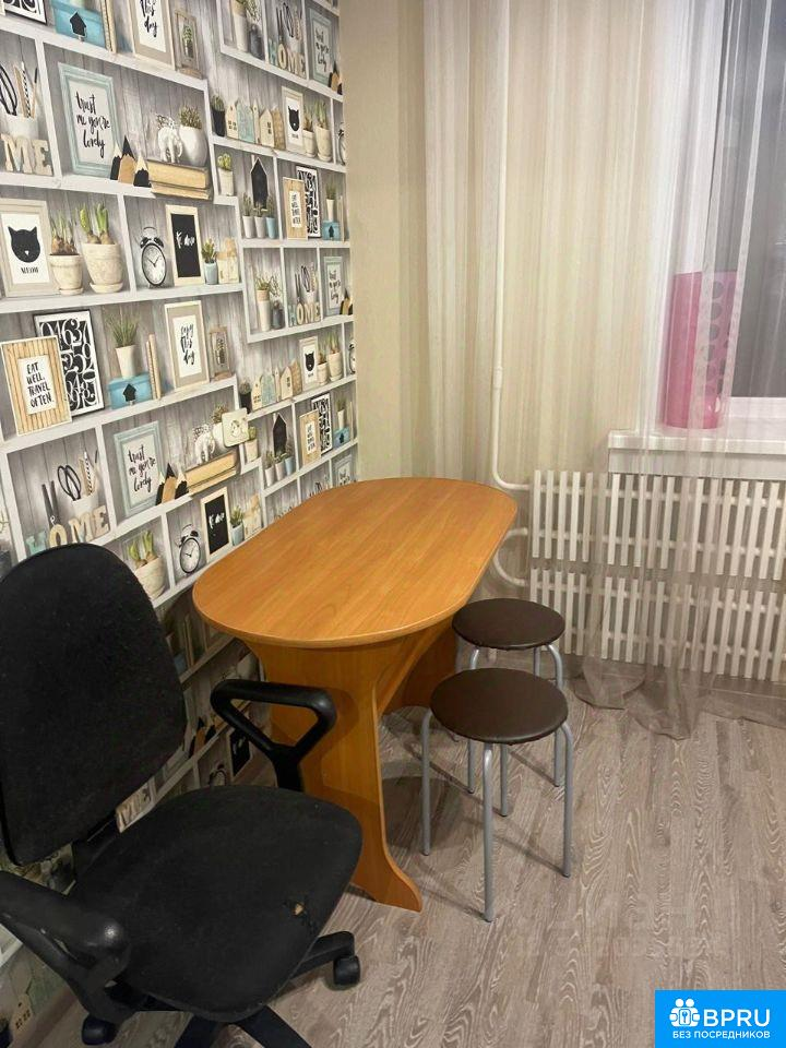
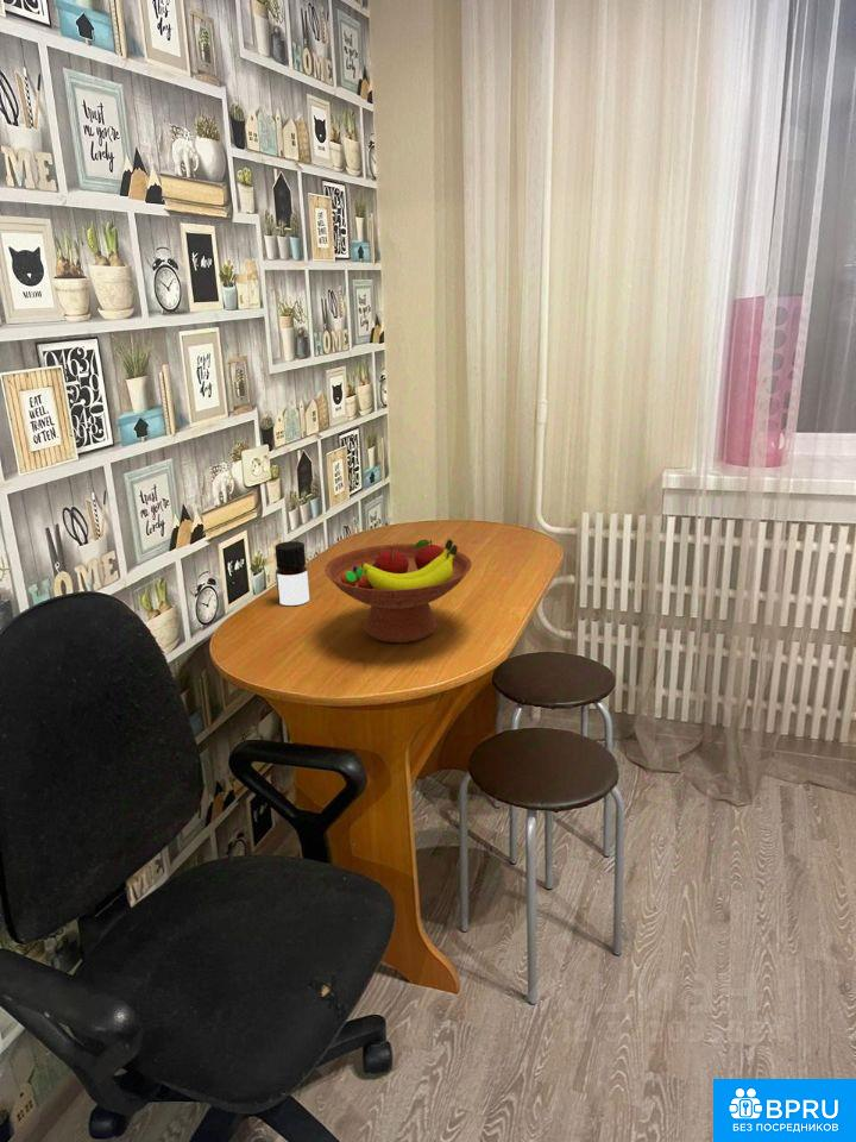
+ fruit bowl (398, 585)
+ bottle (291, 572)
